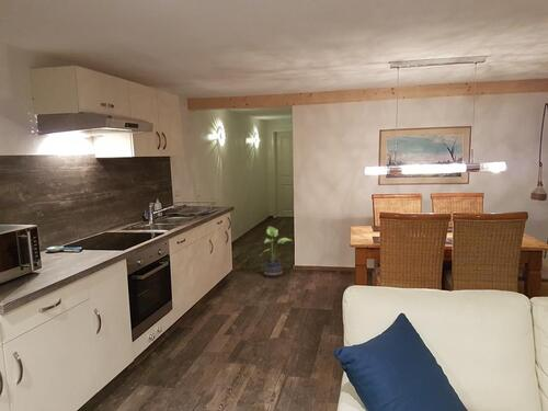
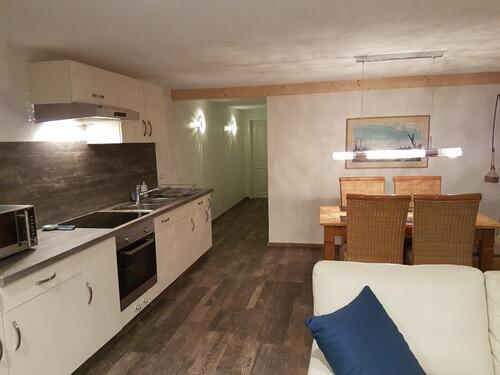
- potted plant (274, 252)
